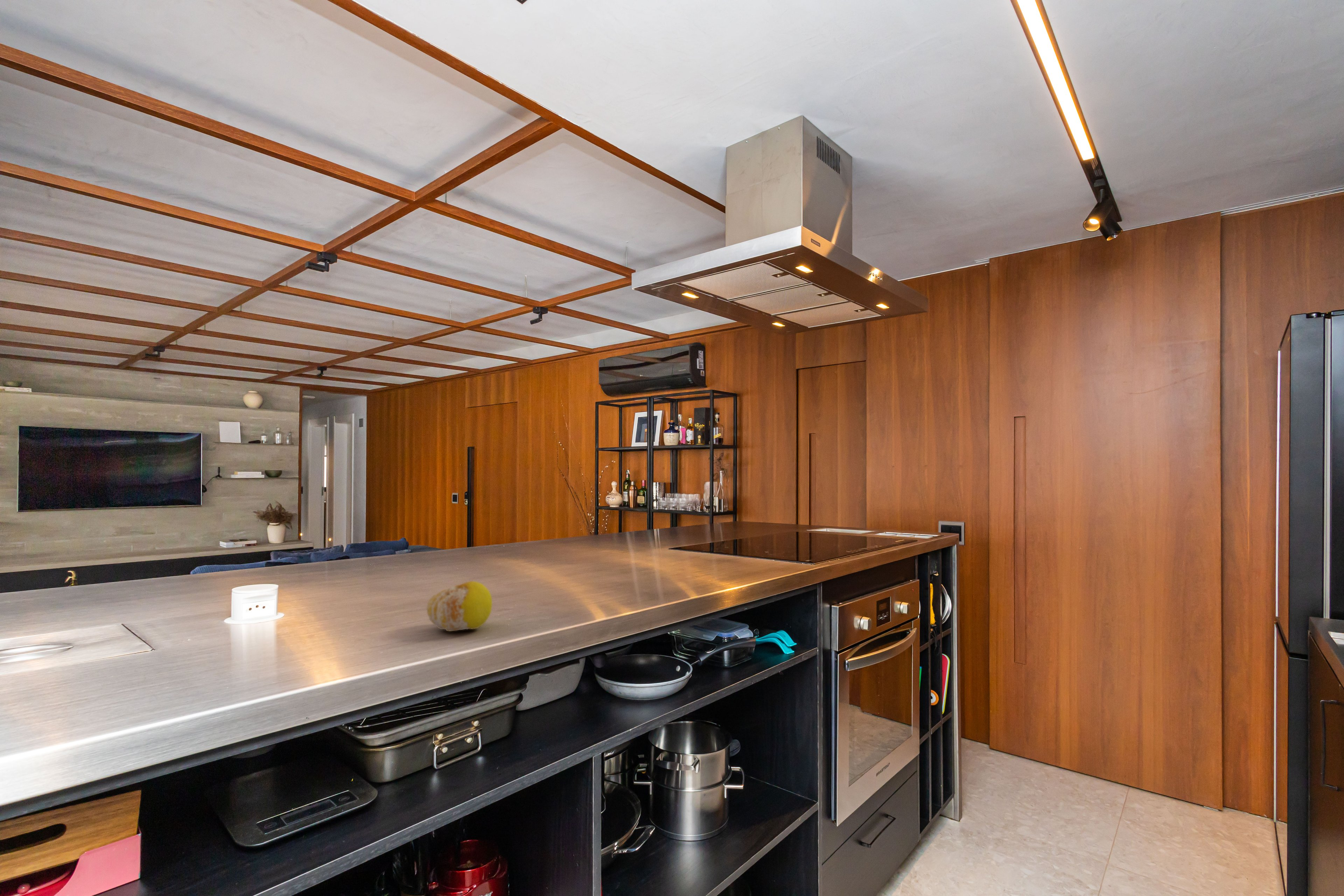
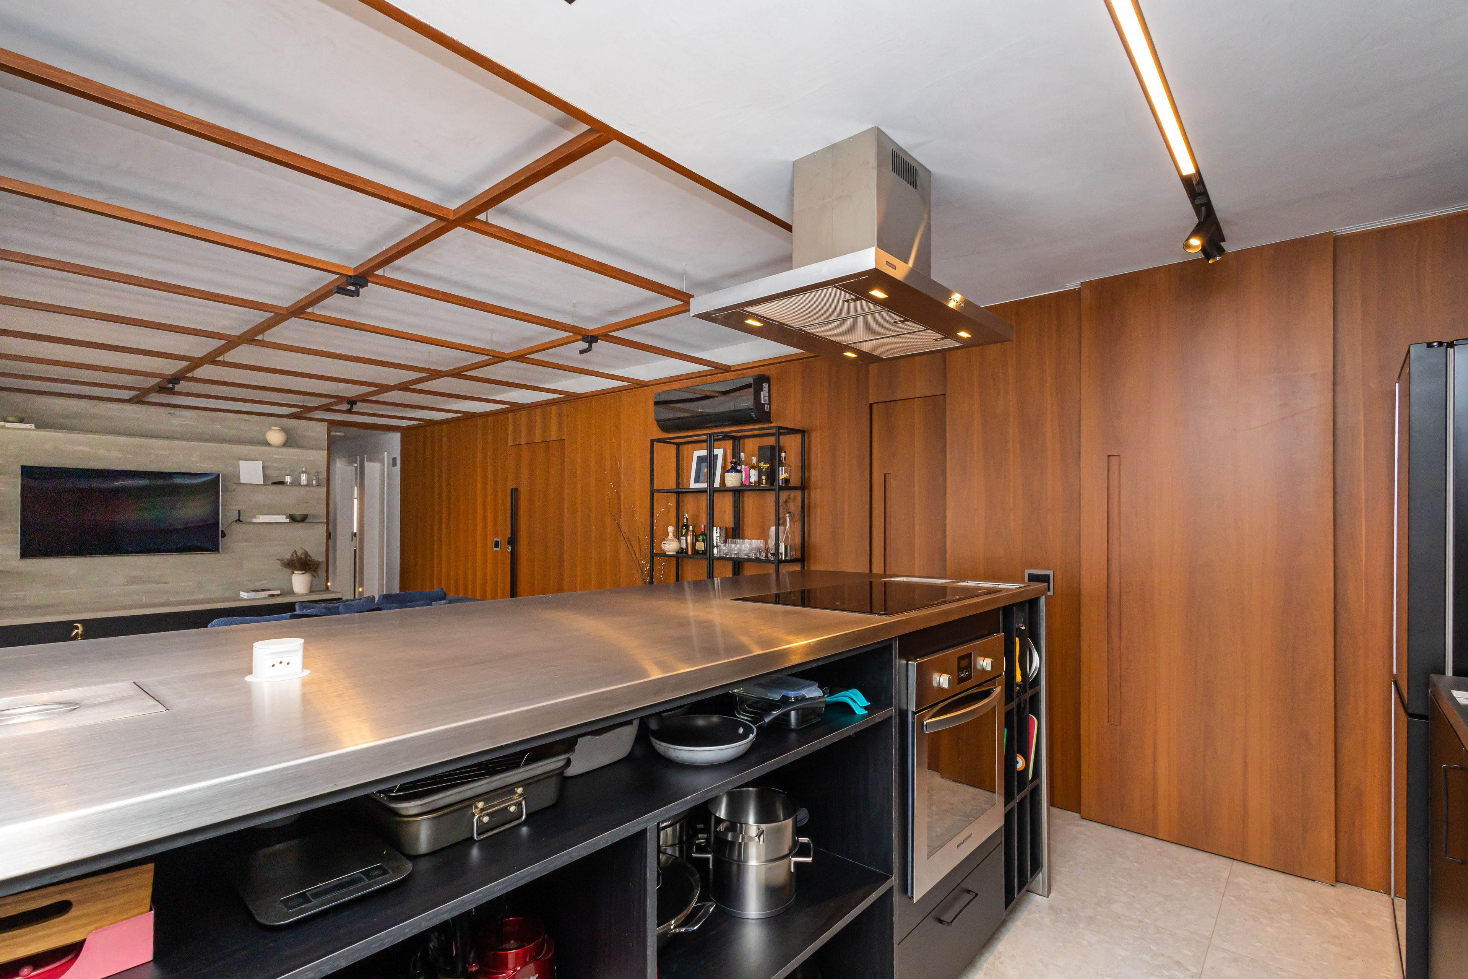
- fruit (461, 605)
